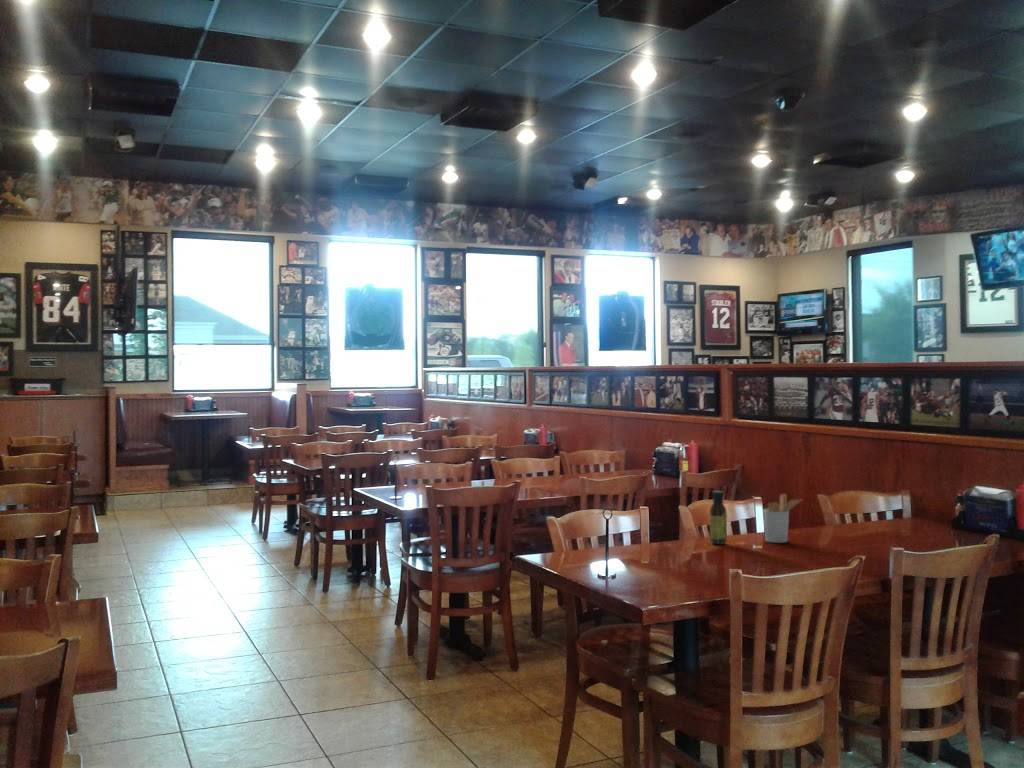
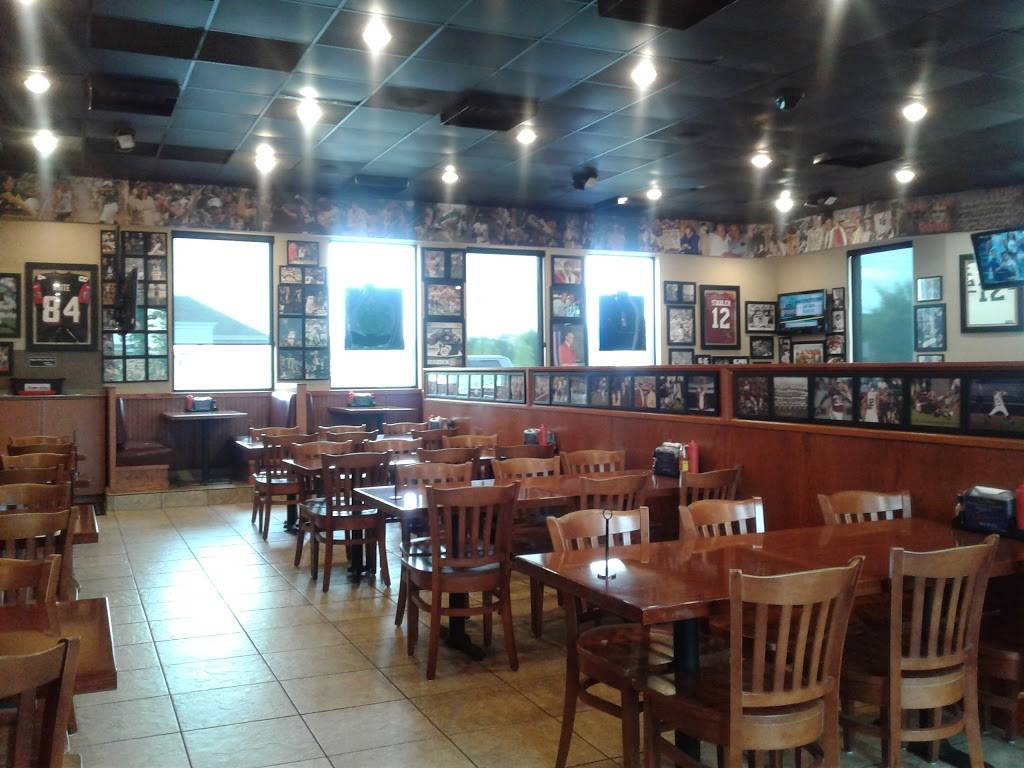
- utensil holder (782, 518)
- sauce bottle (718, 517)
